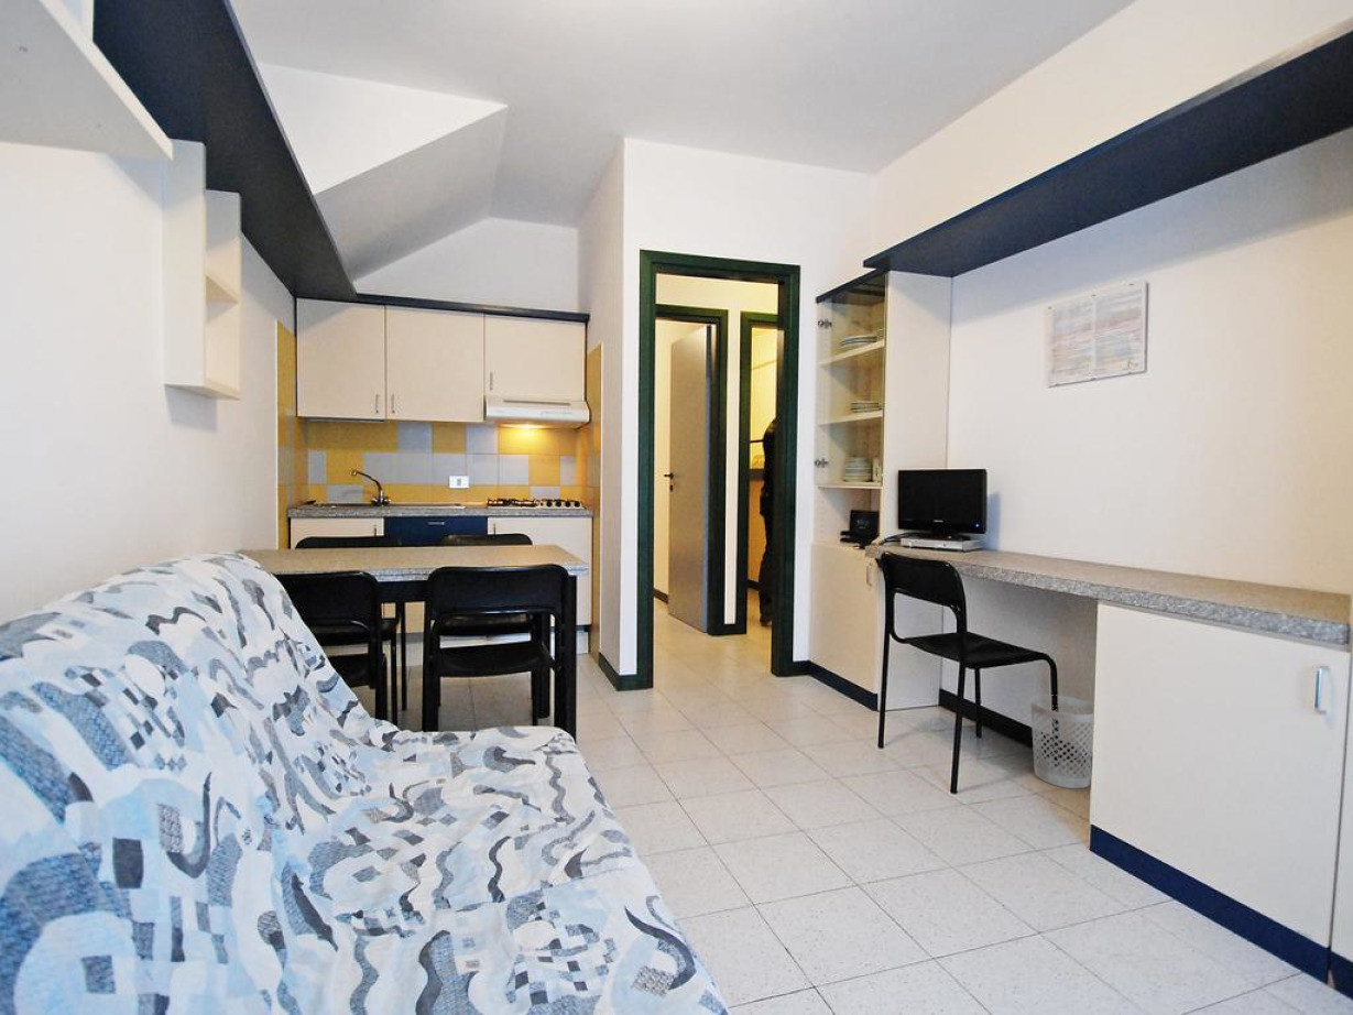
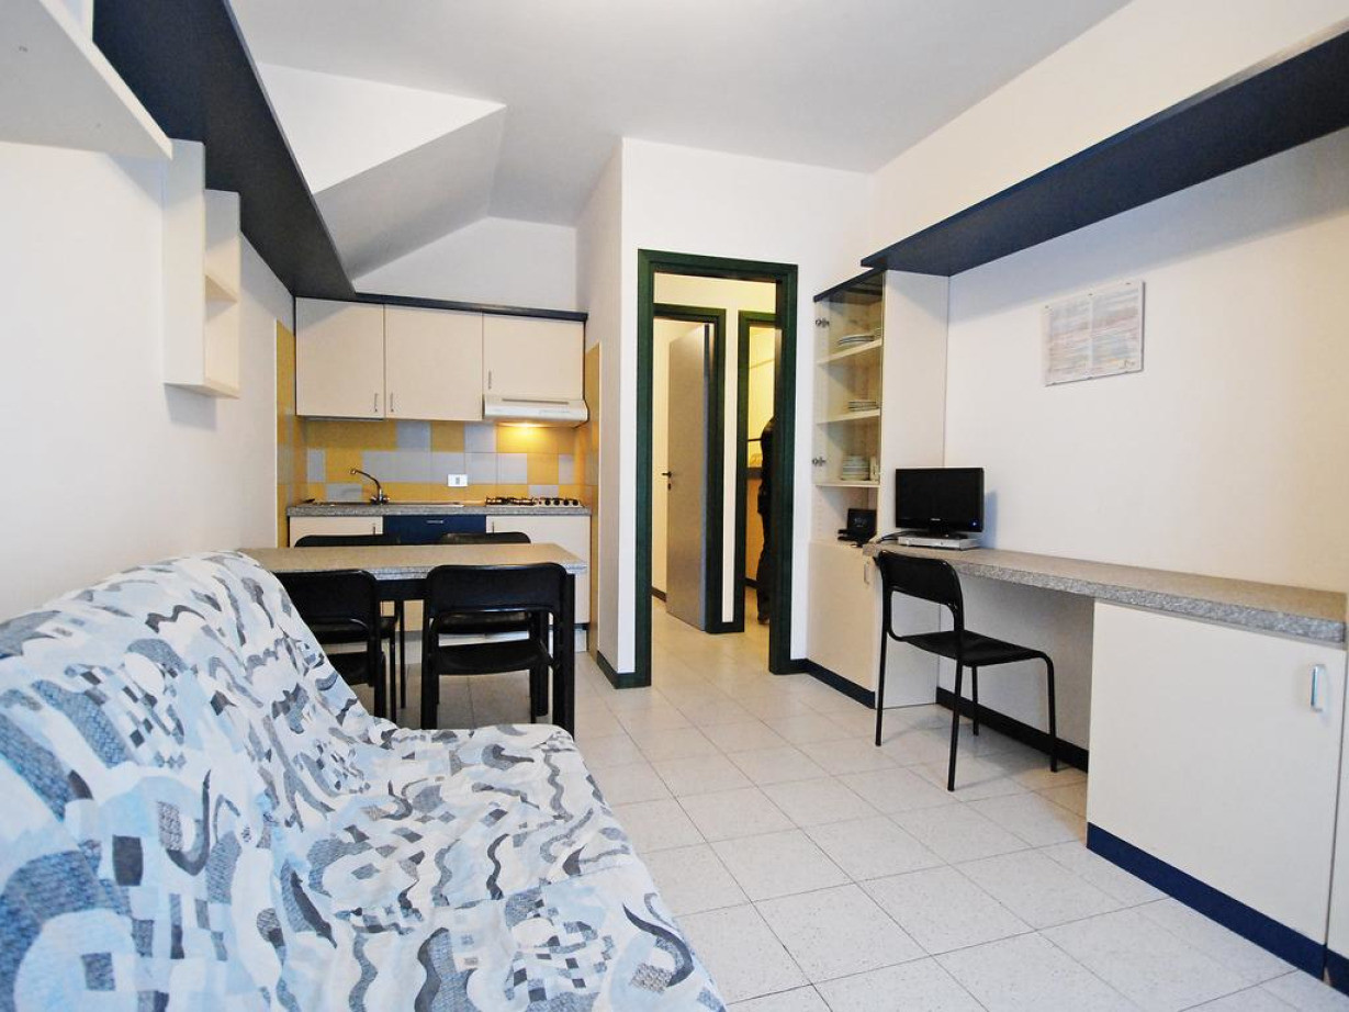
- wastebasket (1062, 741)
